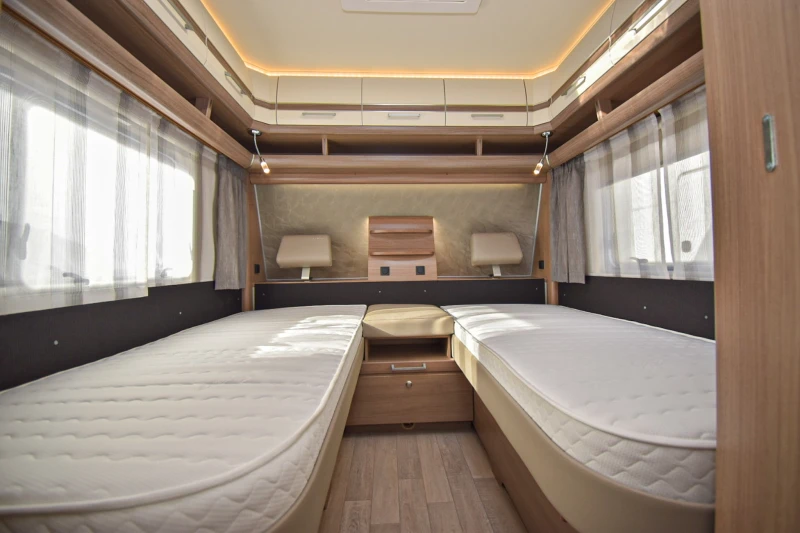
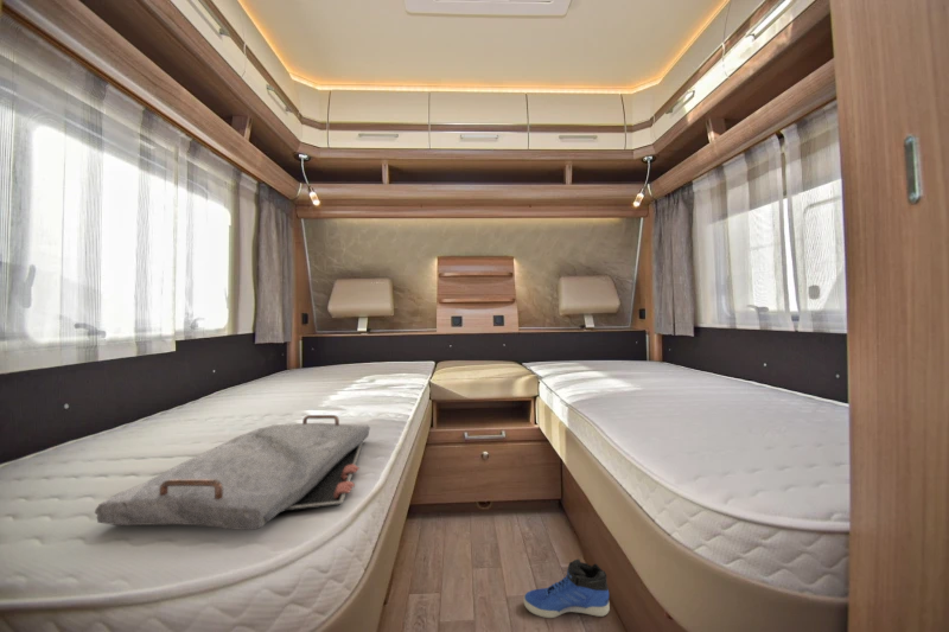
+ sneaker (565, 585)
+ serving tray (286, 455)
